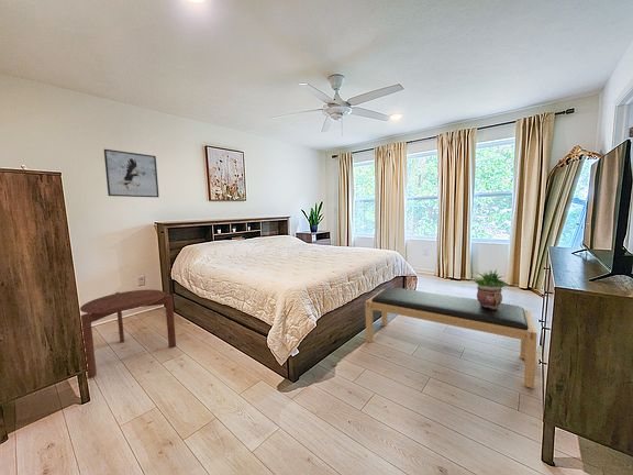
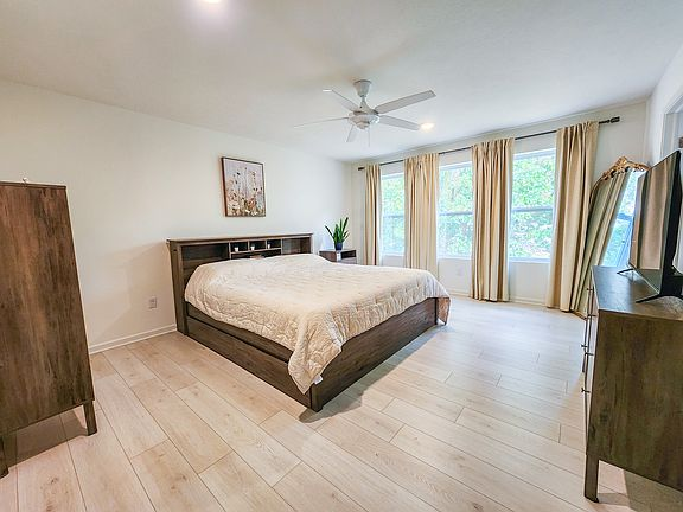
- side table (122, 324)
- potted plant (488, 287)
- bench (441, 322)
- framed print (133, 175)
